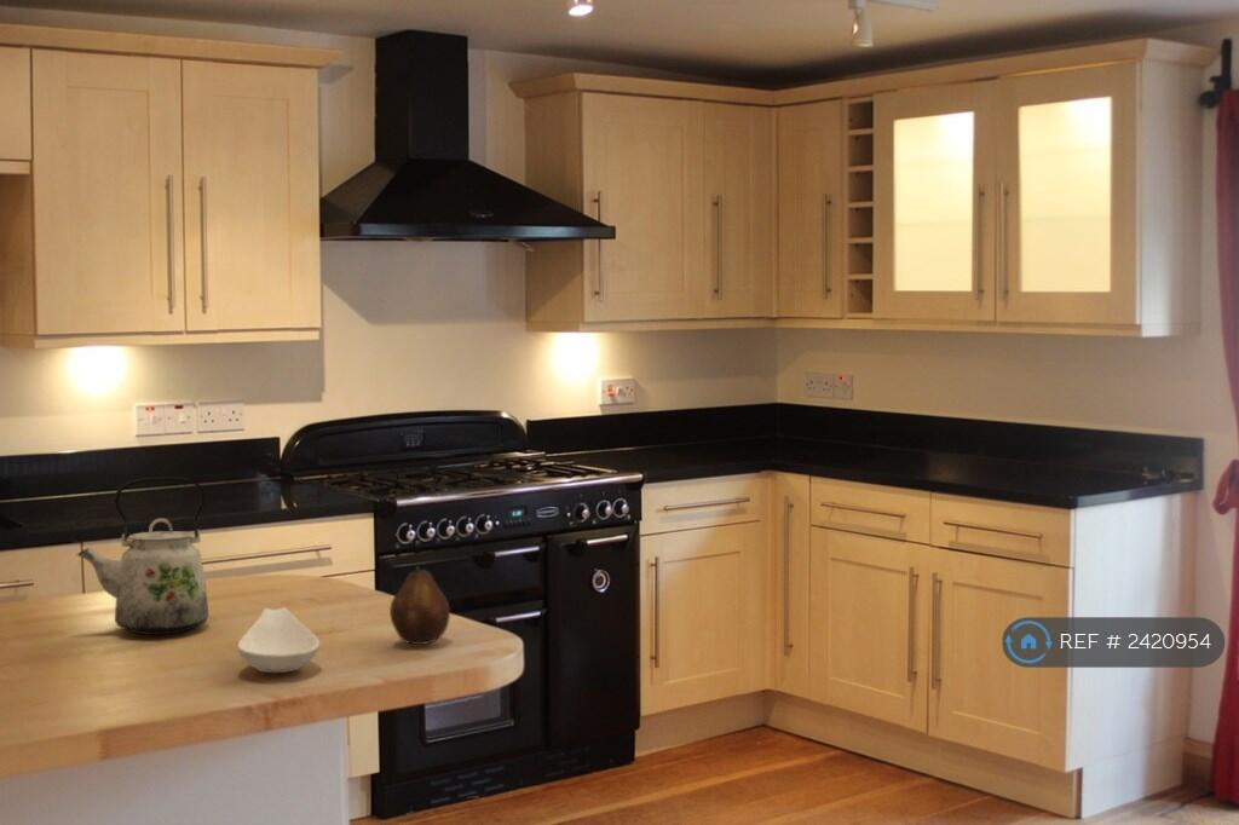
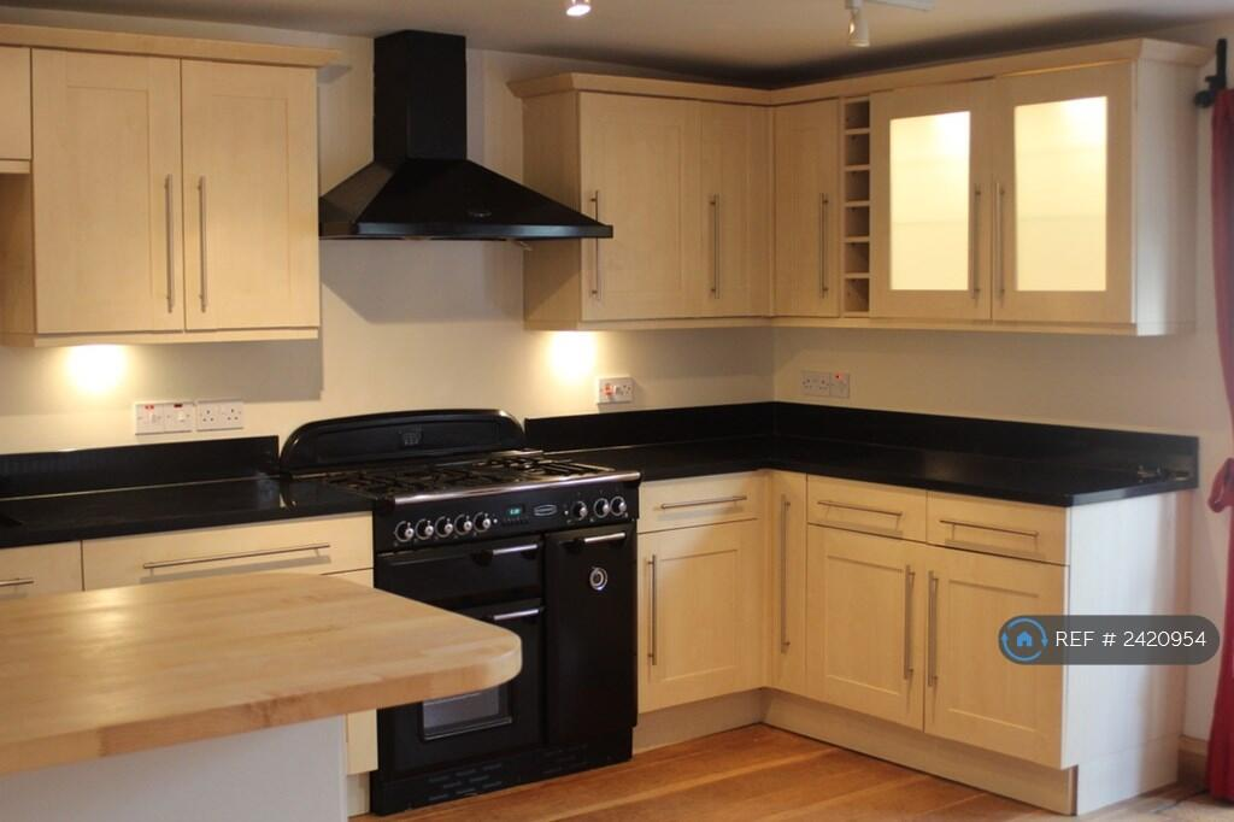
- fruit (420, 605)
- kettle (143, 554)
- spoon rest (276, 638)
